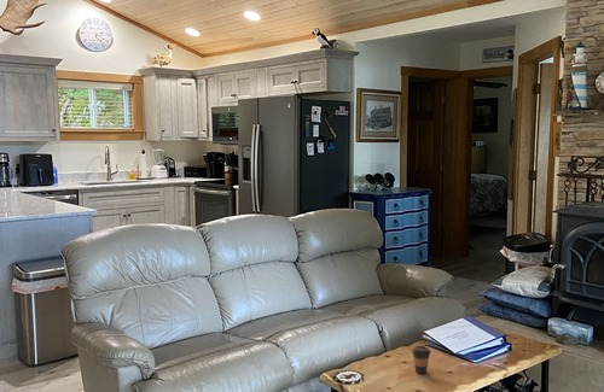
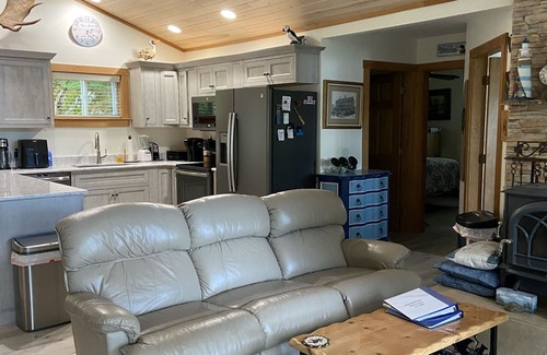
- coffee cup (420, 359)
